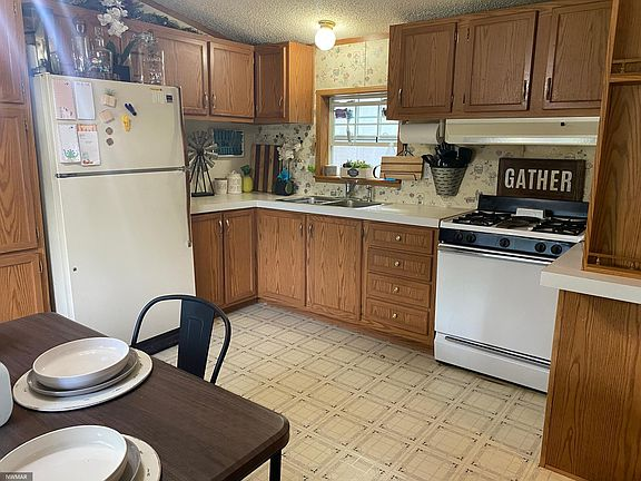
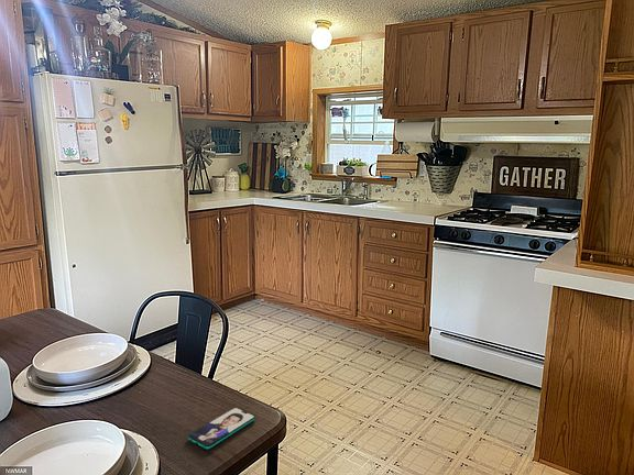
+ smartphone (222, 427)
